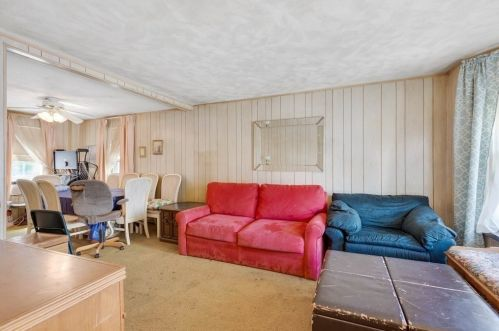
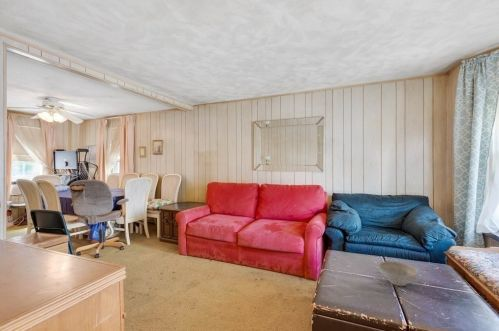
+ decorative bowl (397, 275)
